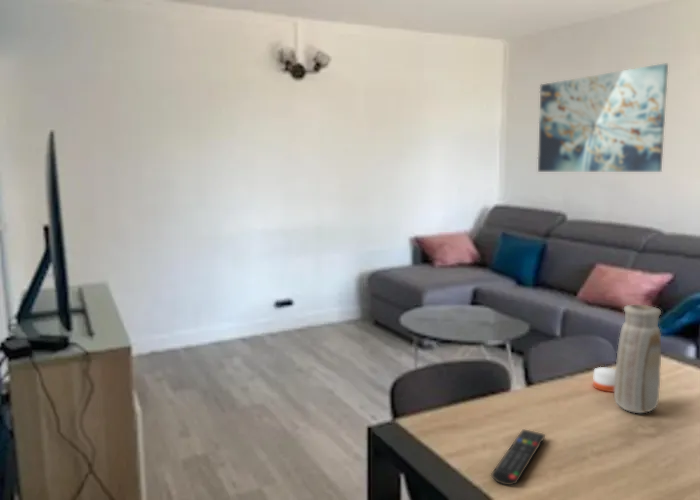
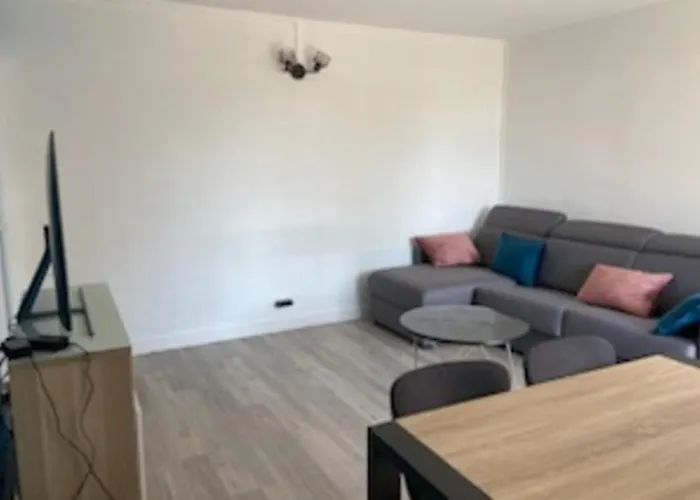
- candle (607, 370)
- wall art (595, 124)
- remote control (519, 456)
- vase (638, 358)
